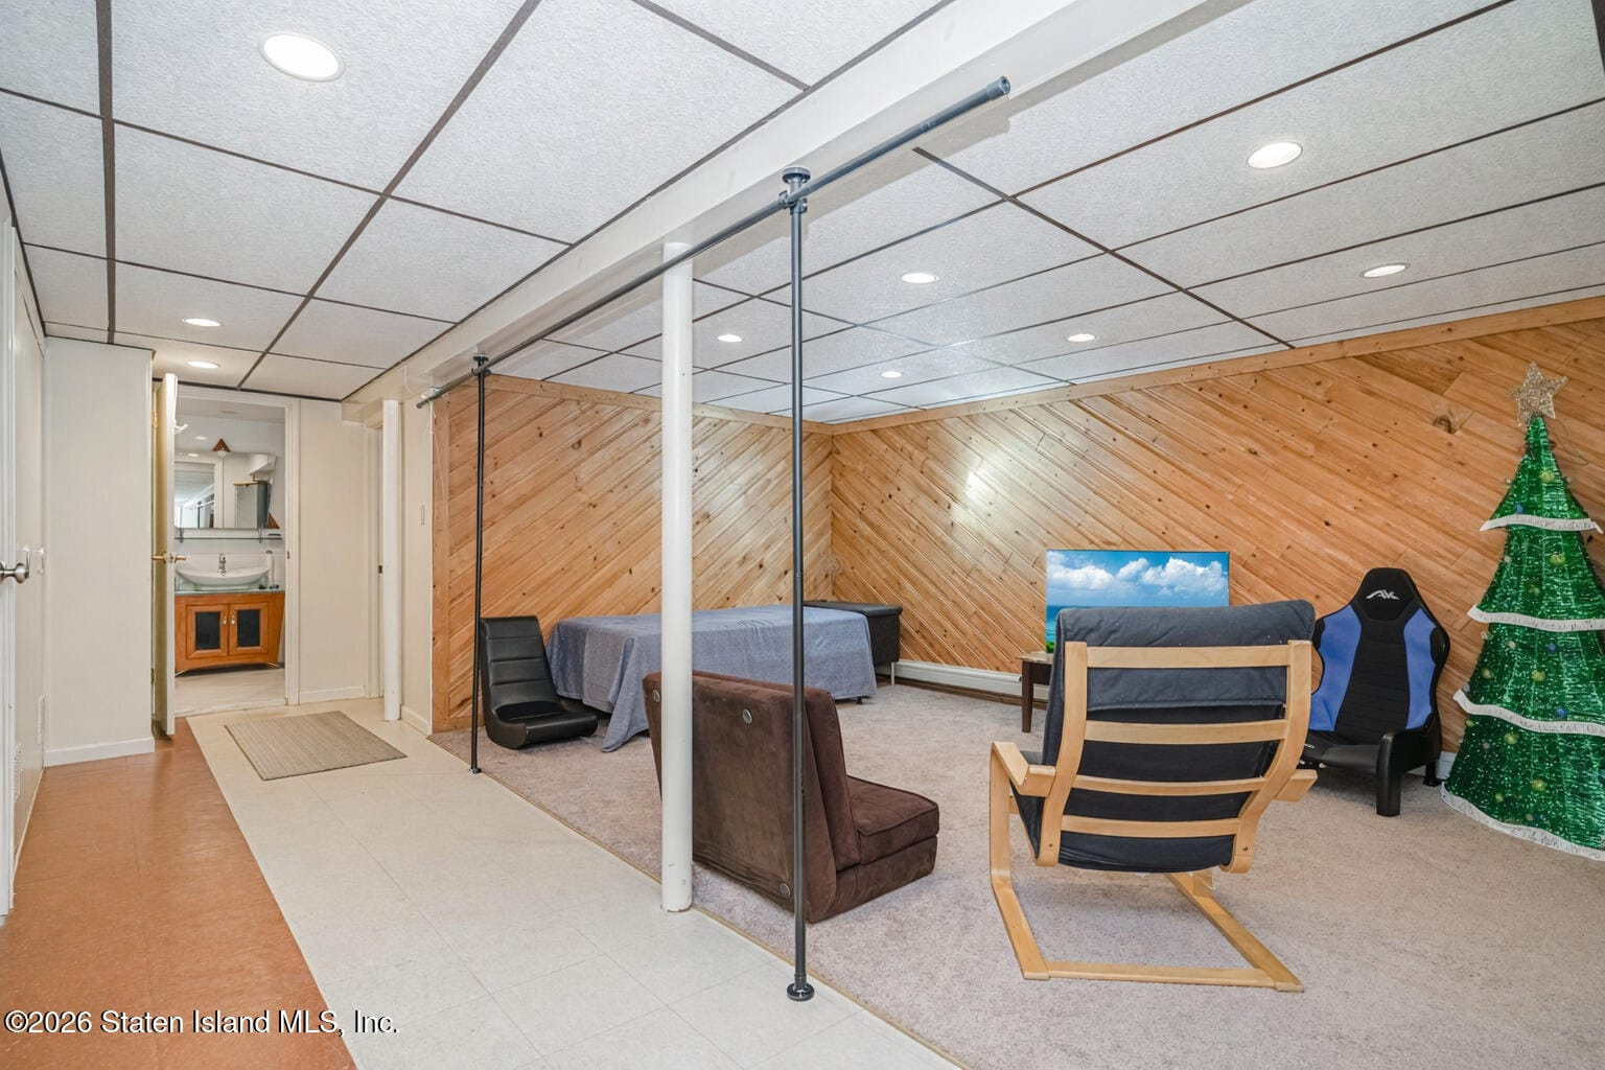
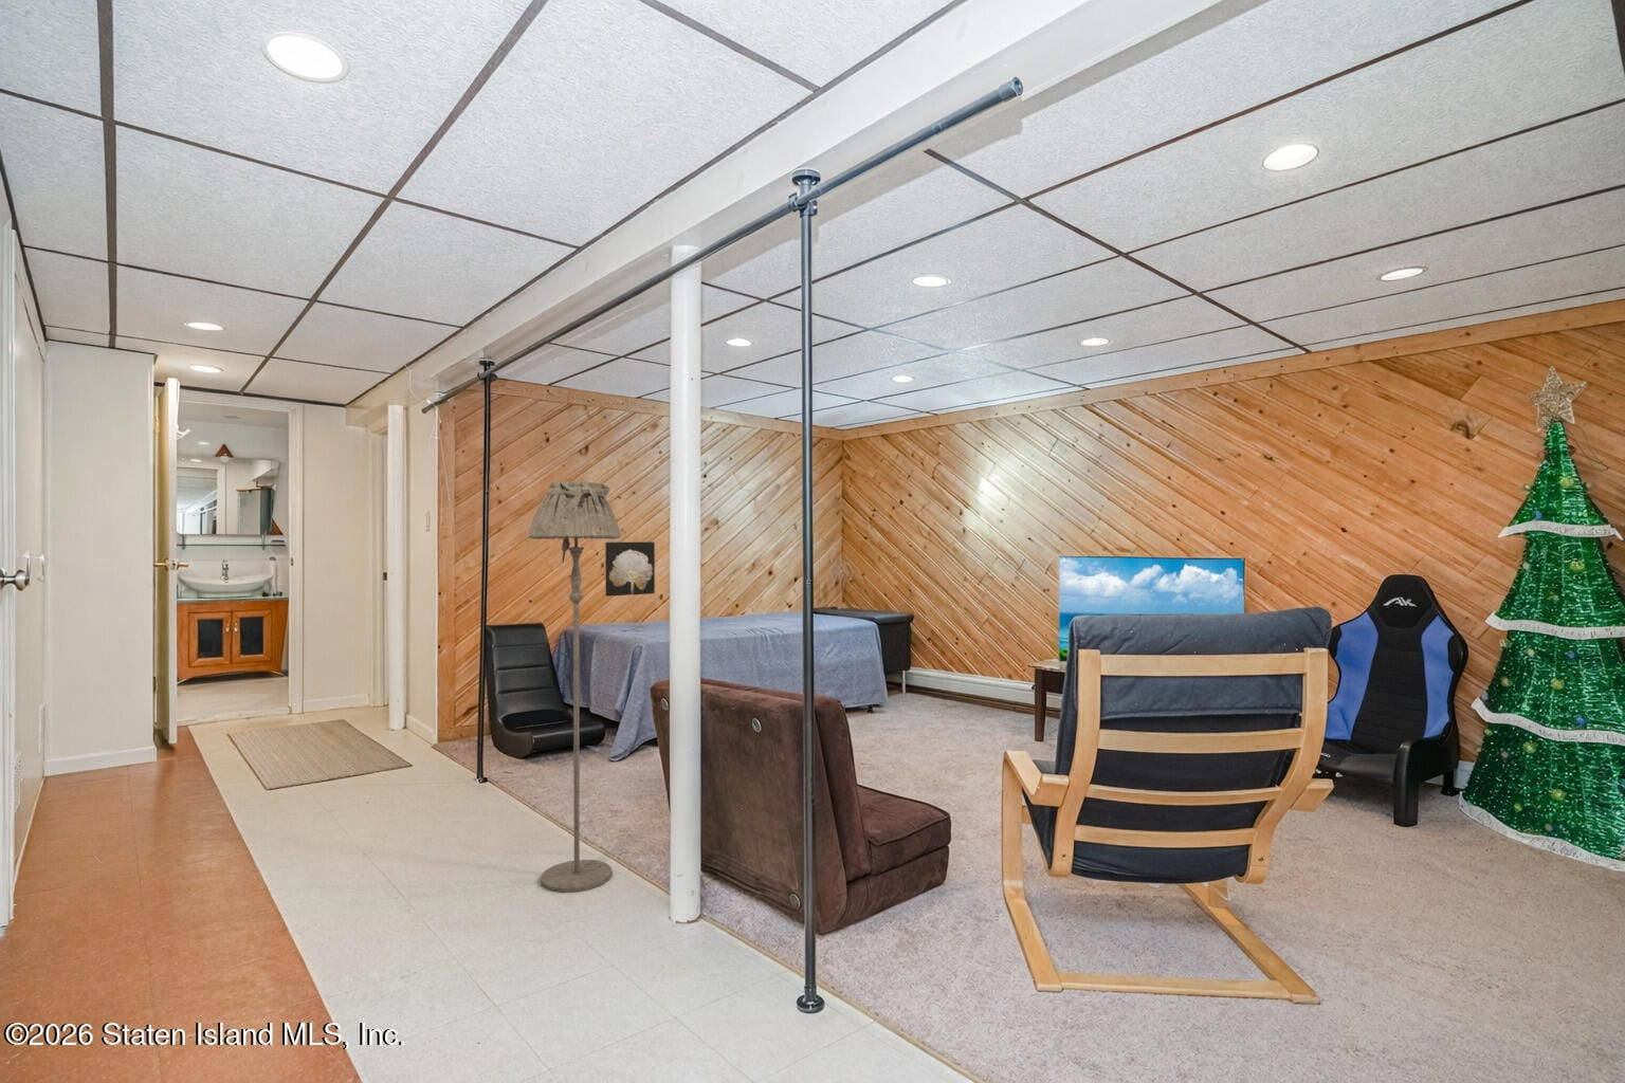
+ wall art (630, 568)
+ floor lamp (576, 681)
